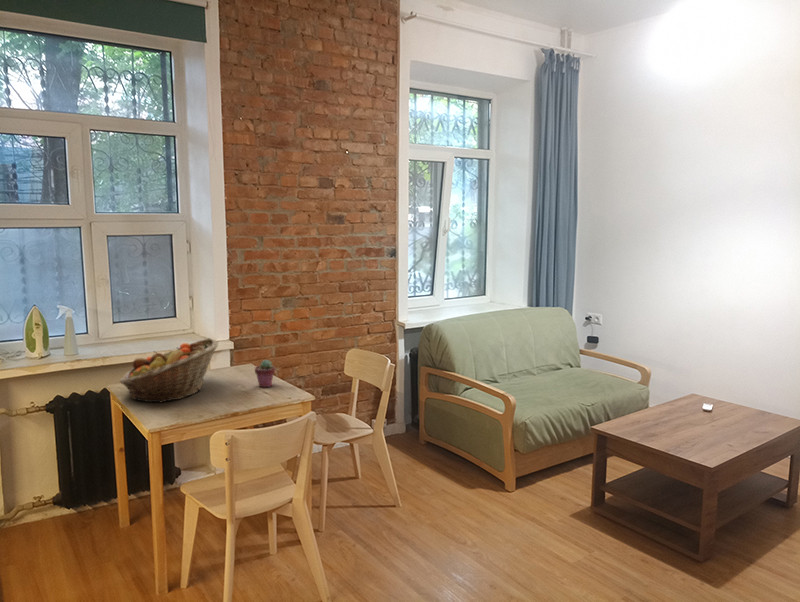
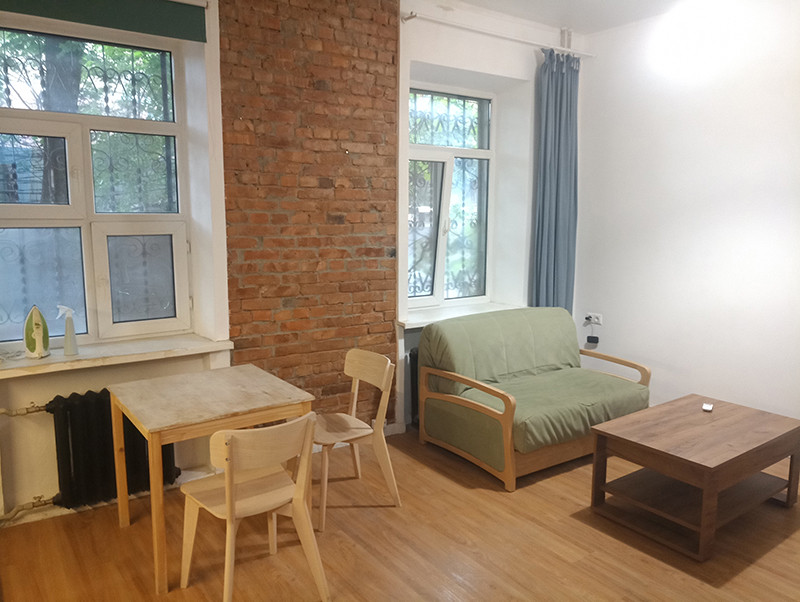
- fruit basket (171, 368)
- potted succulent (265, 372)
